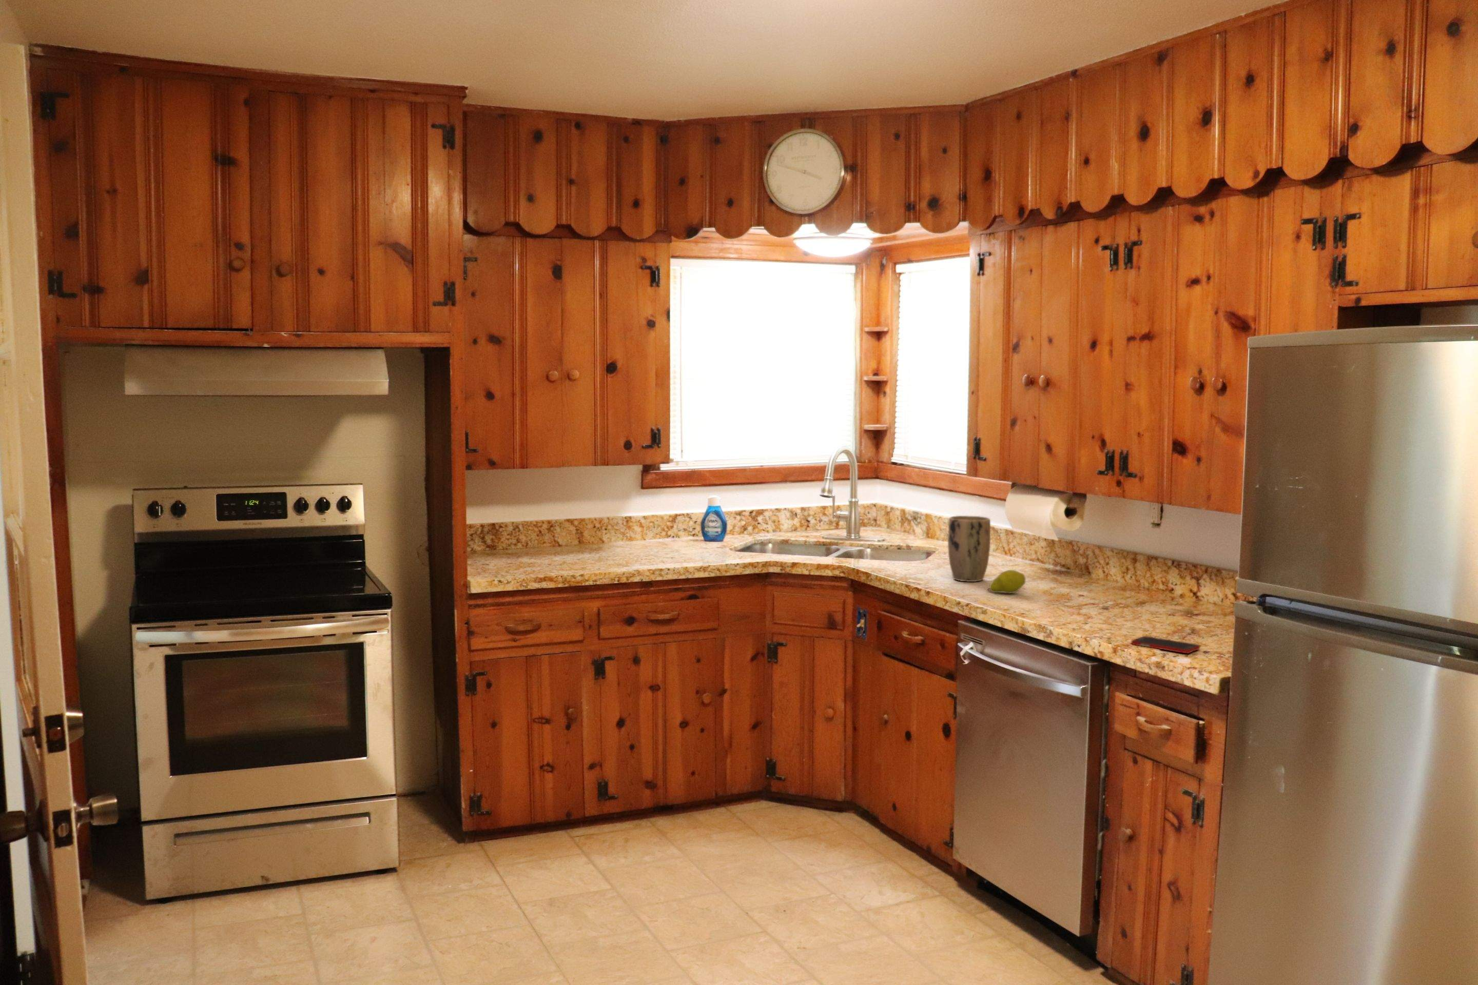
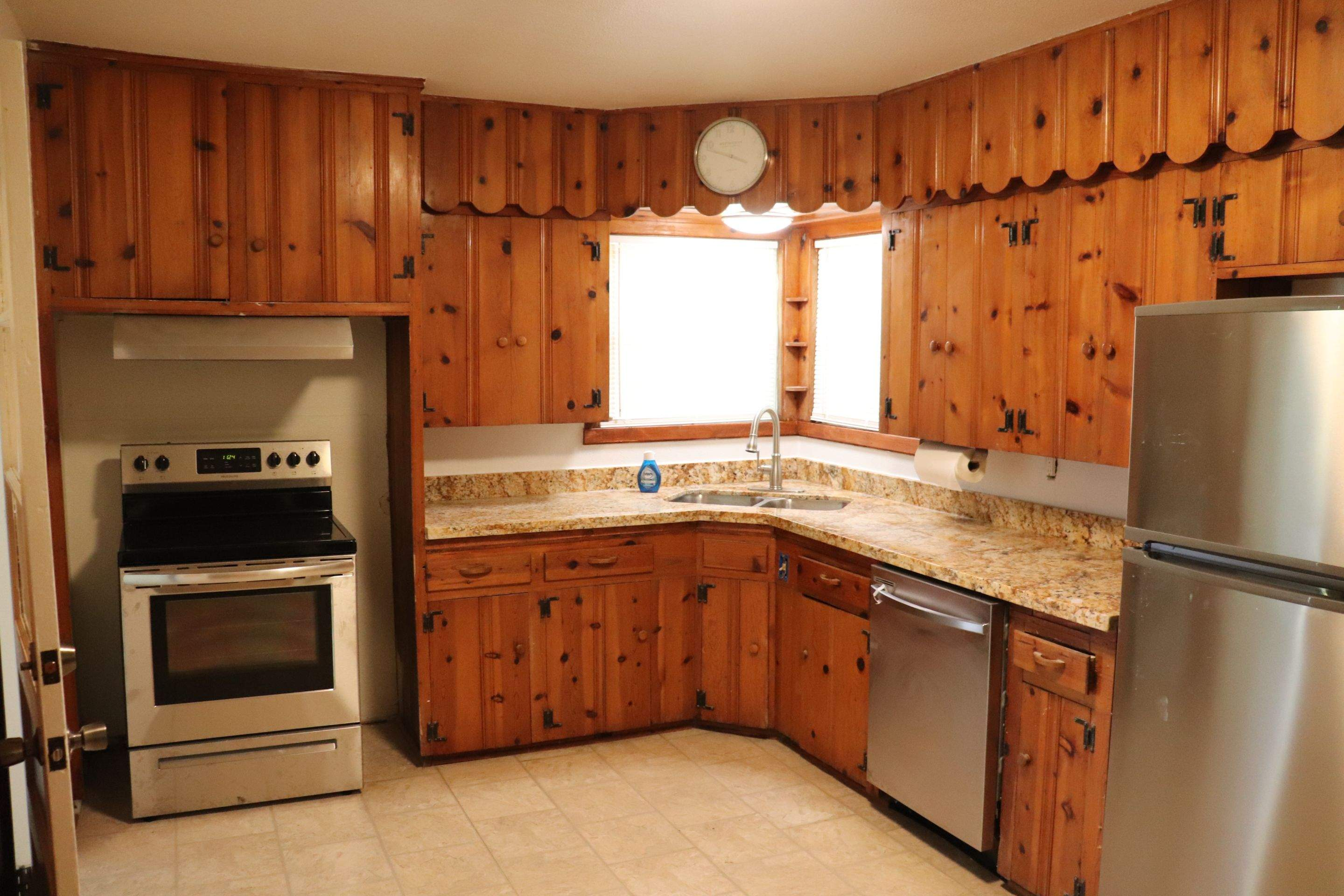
- fruit (1005, 580)
- cell phone (1165, 644)
- plant pot (969, 549)
